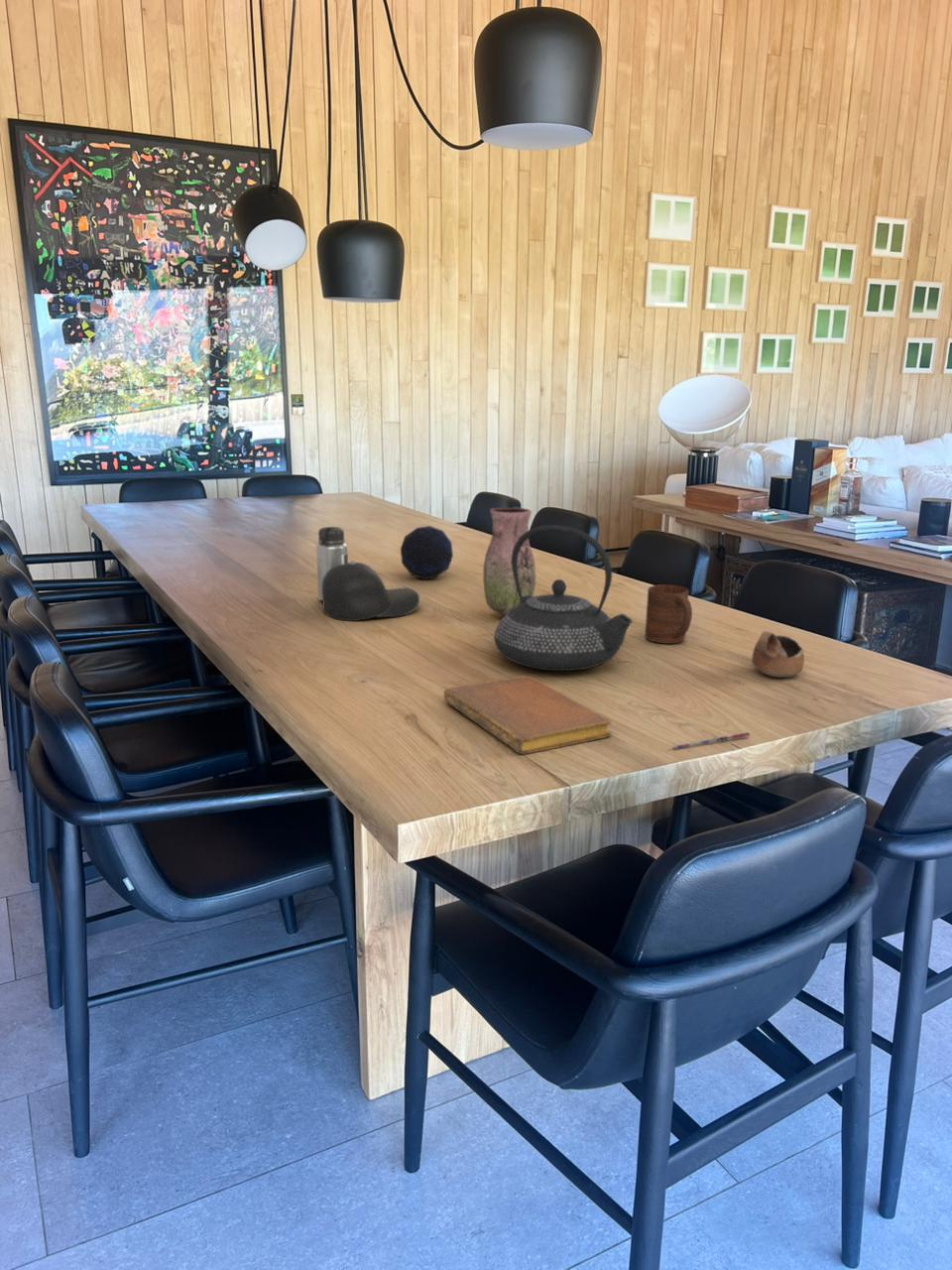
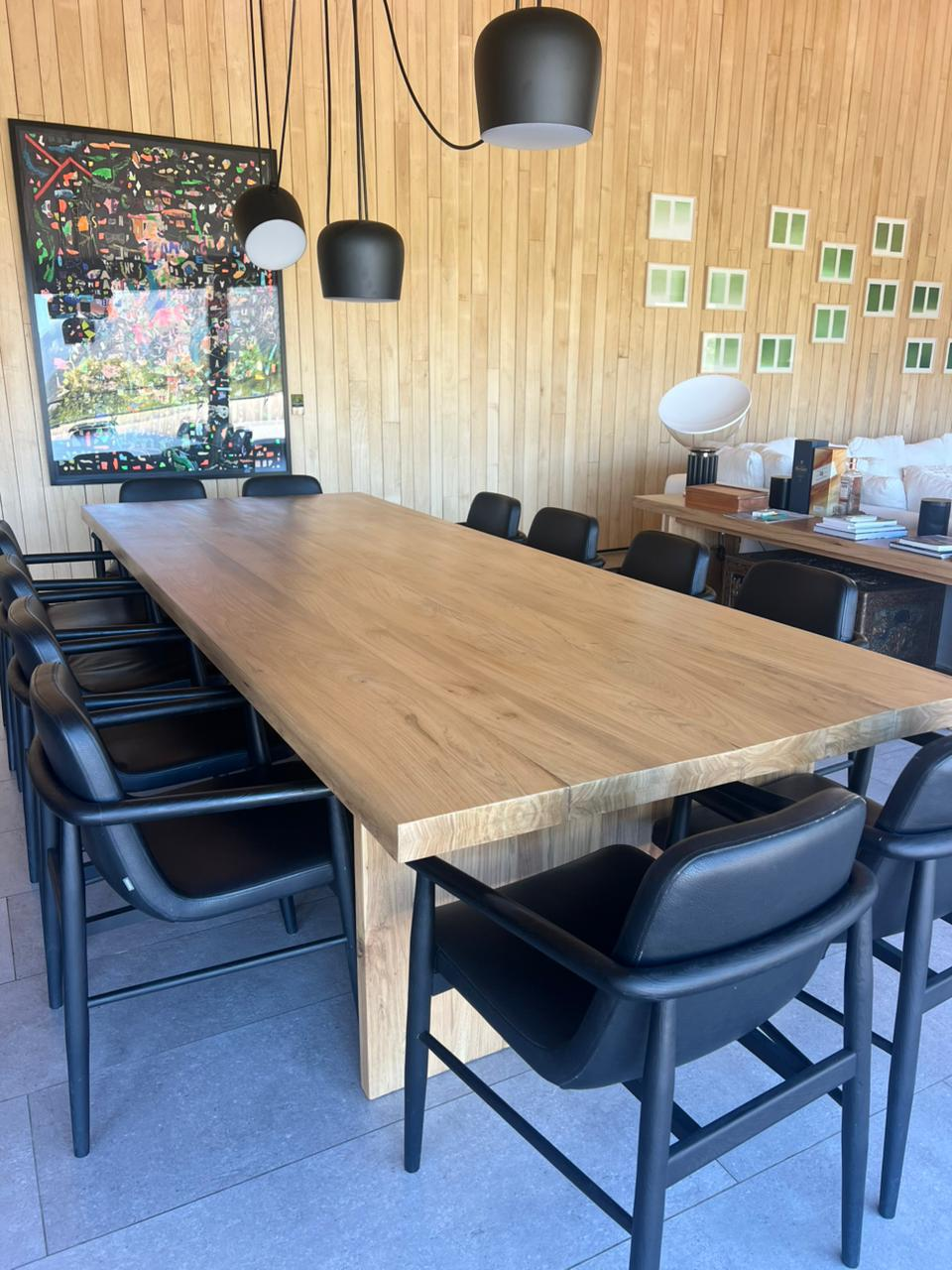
- decorative orb (426, 553)
- vase (510, 564)
- water bottle (361, 571)
- cup (773, 650)
- notebook (524, 711)
- cup (671, 615)
- teapot (566, 595)
- pen (711, 740)
